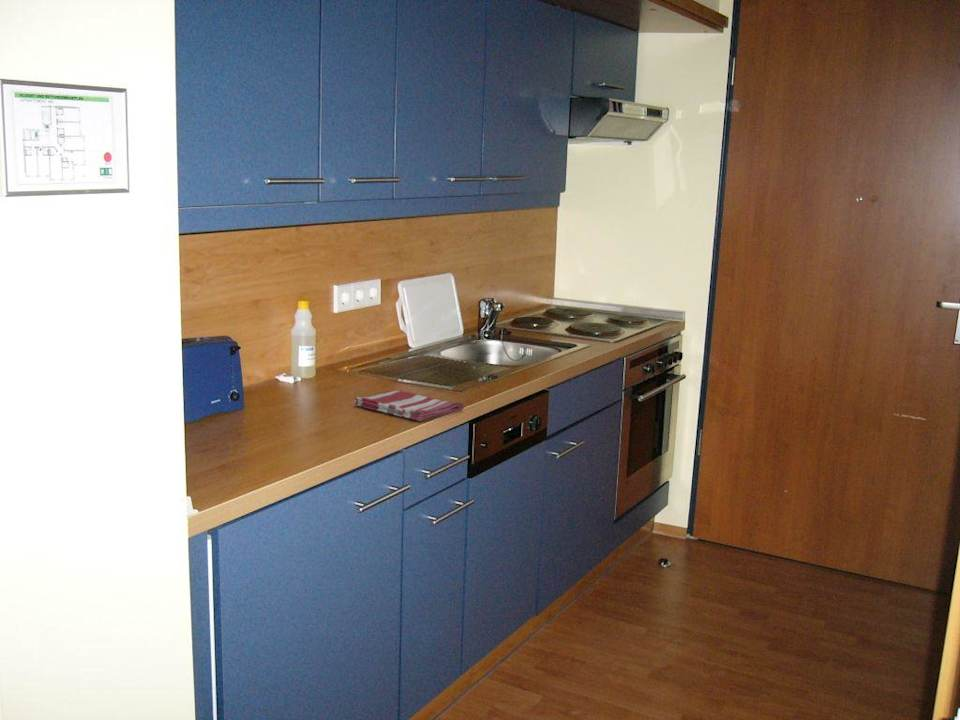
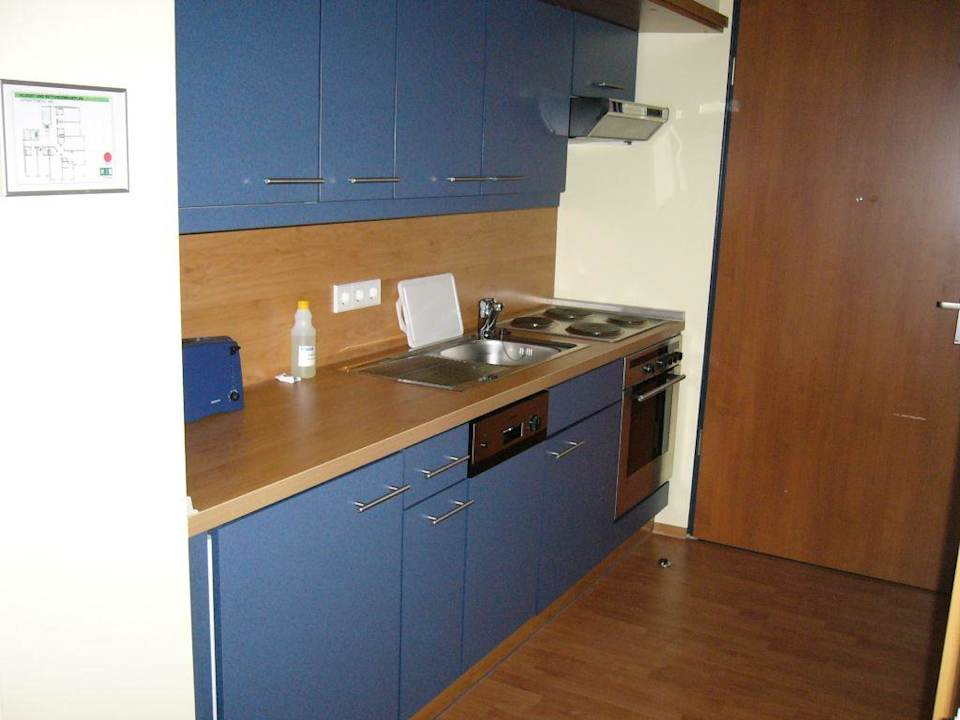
- dish towel (408, 403)
